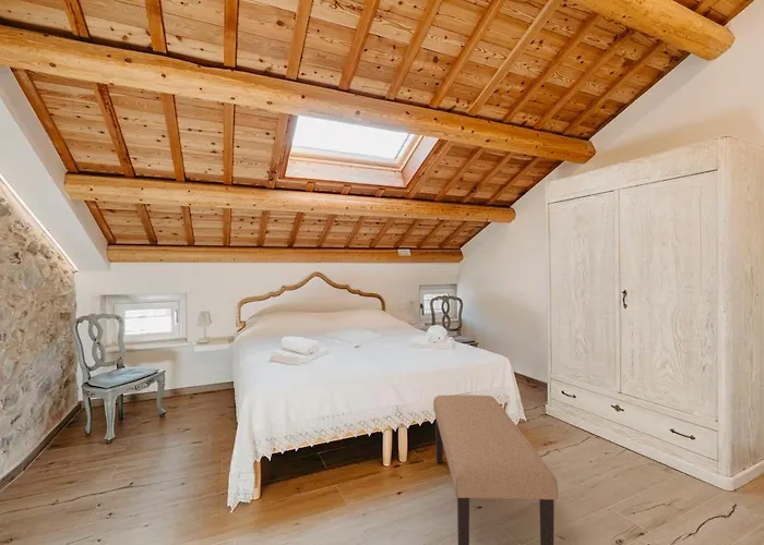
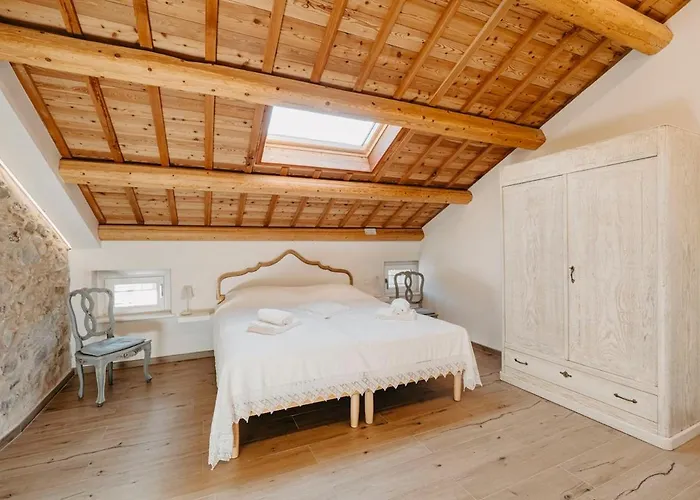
- bench (480, 462)
